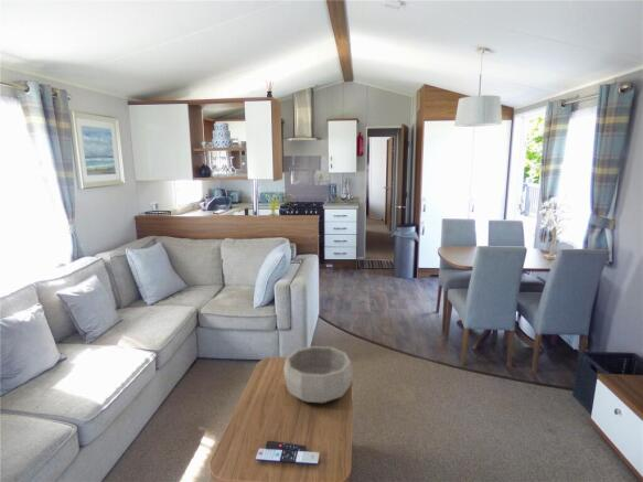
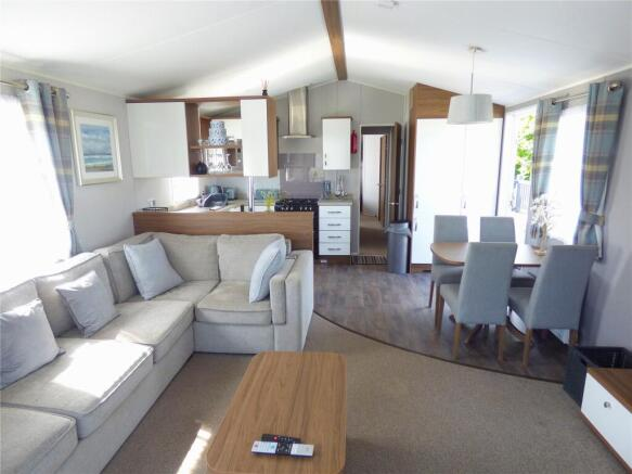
- decorative bowl (318, 374)
